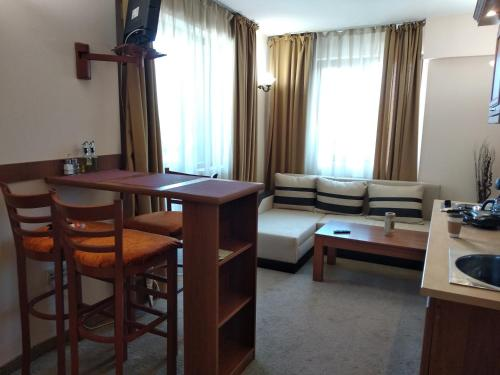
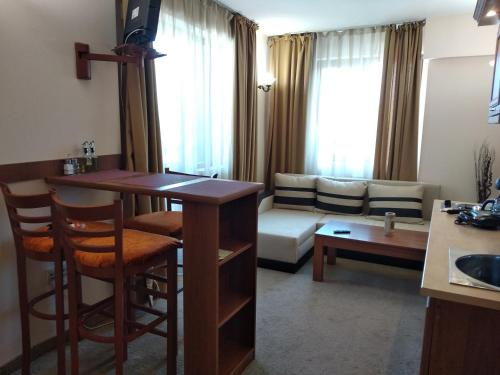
- coffee cup (454, 224)
